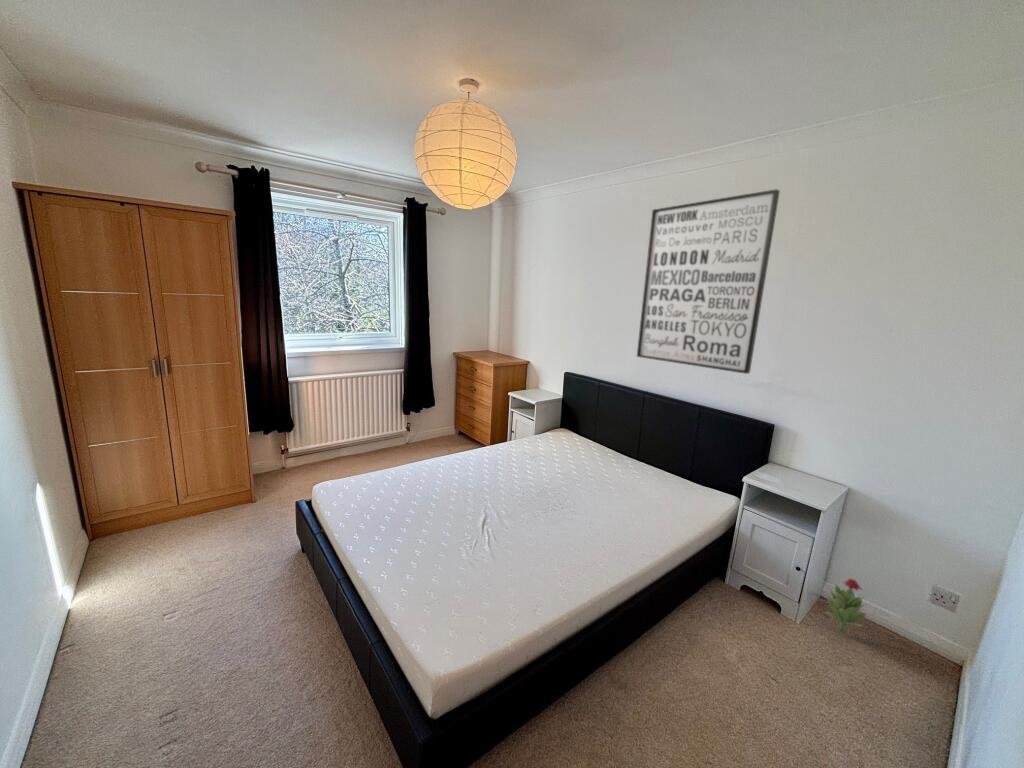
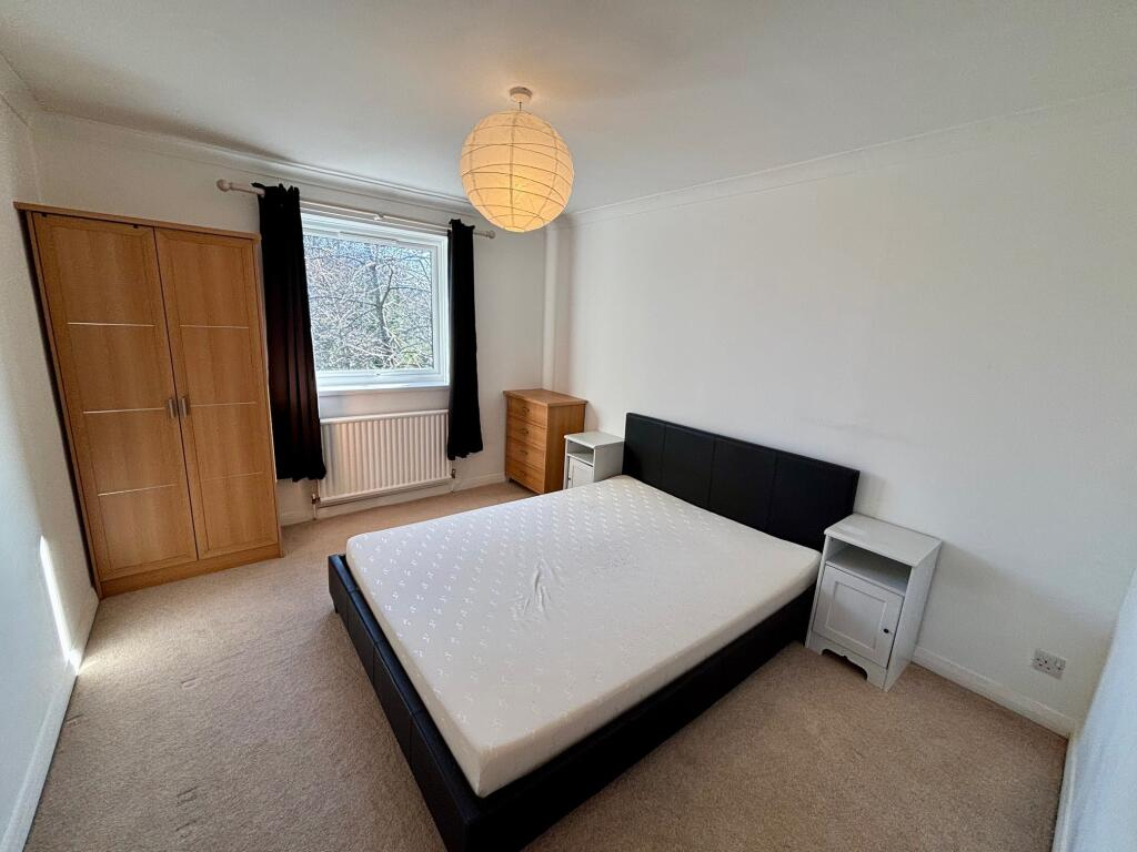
- decorative plant (845, 605)
- wall art (697, 285)
